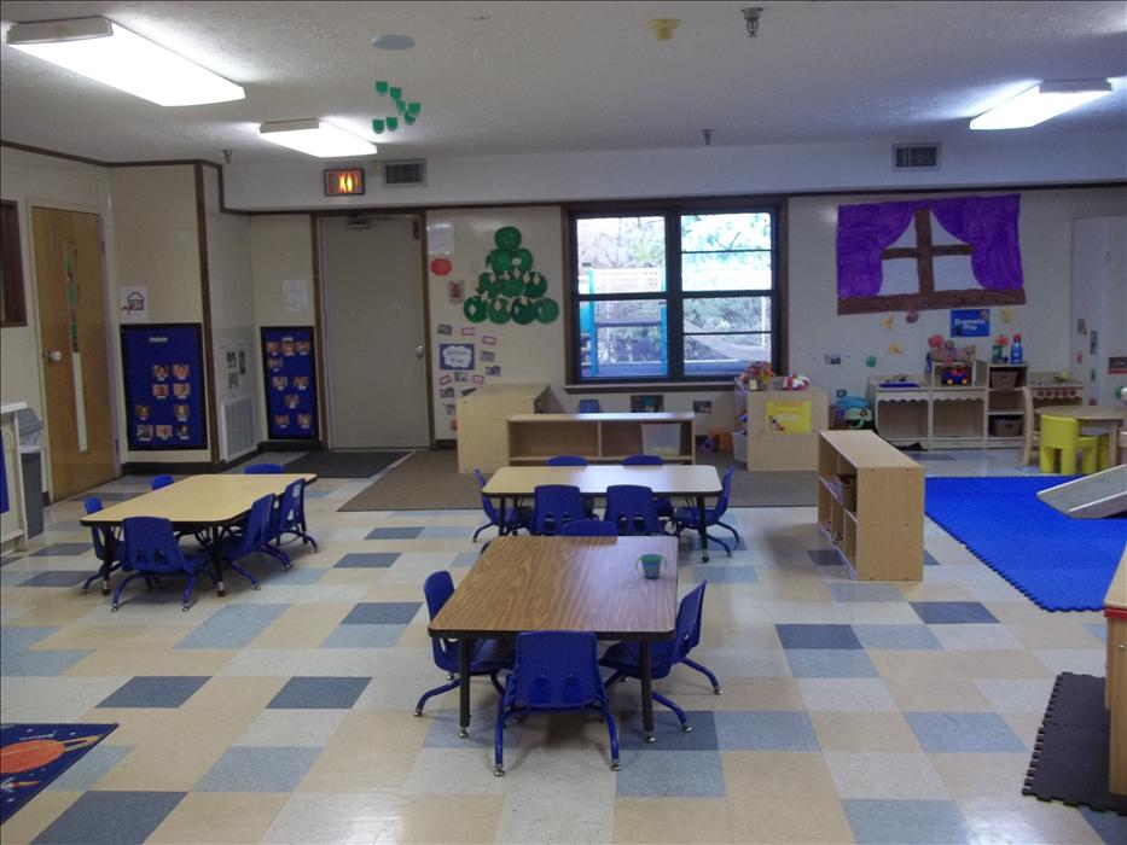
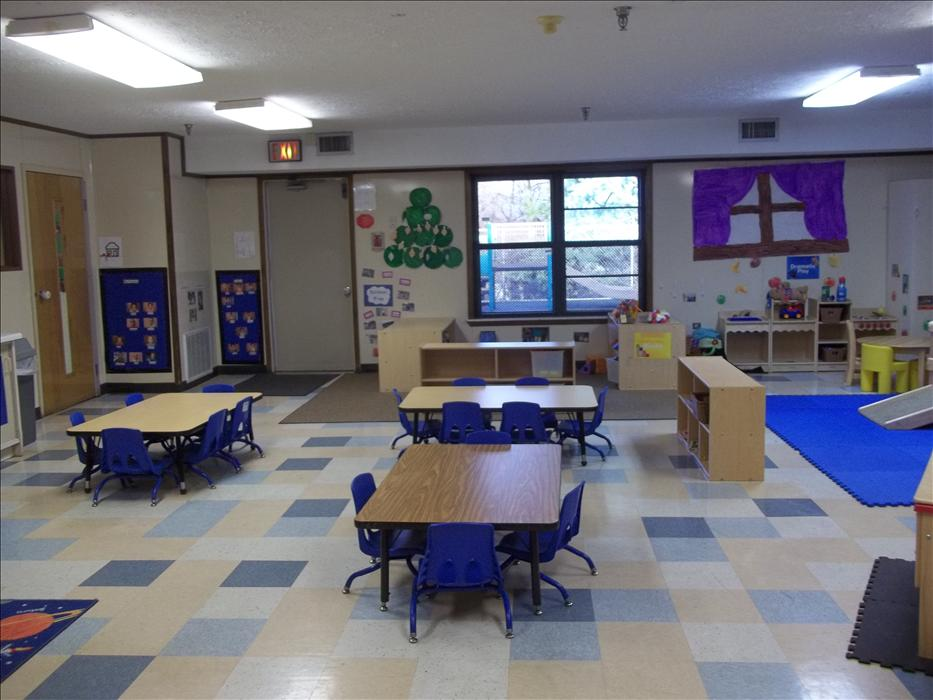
- ceiling mobile (395, 87)
- snack cup (651, 566)
